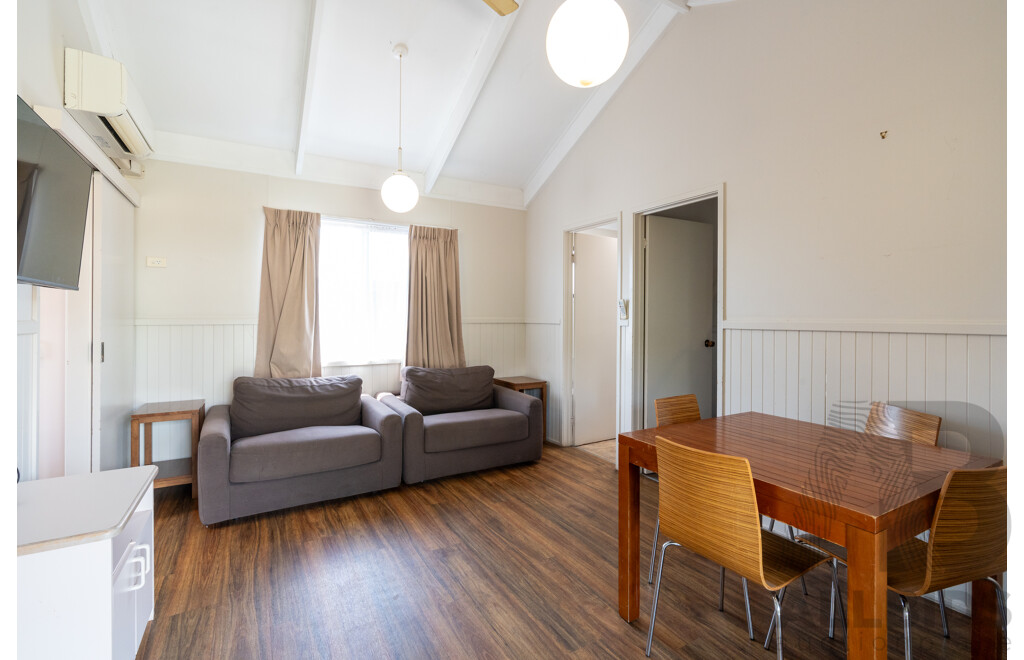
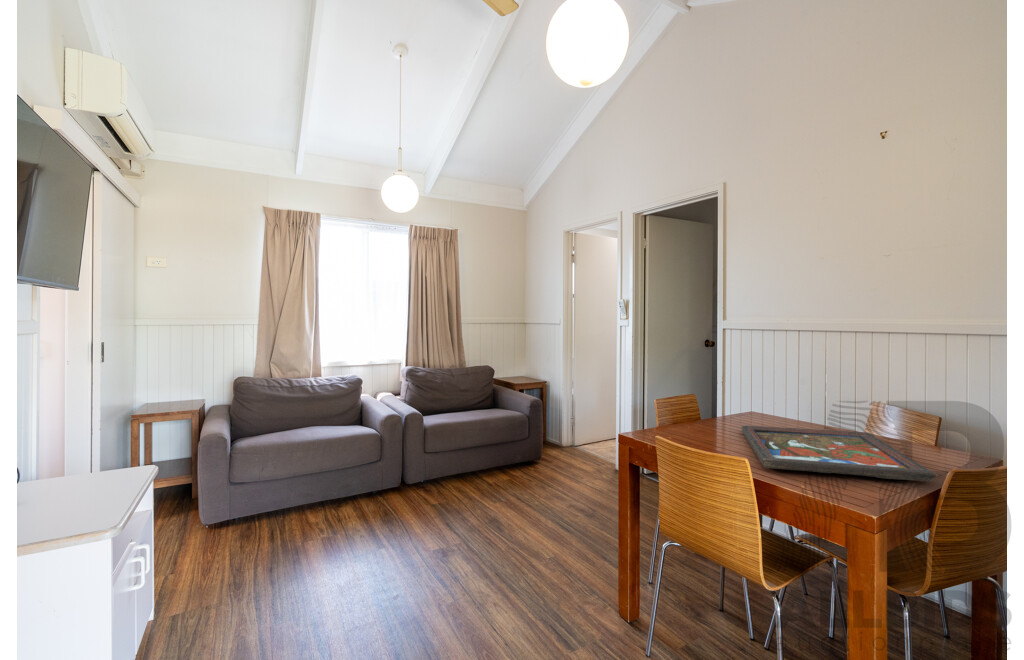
+ framed painting (820, 448)
